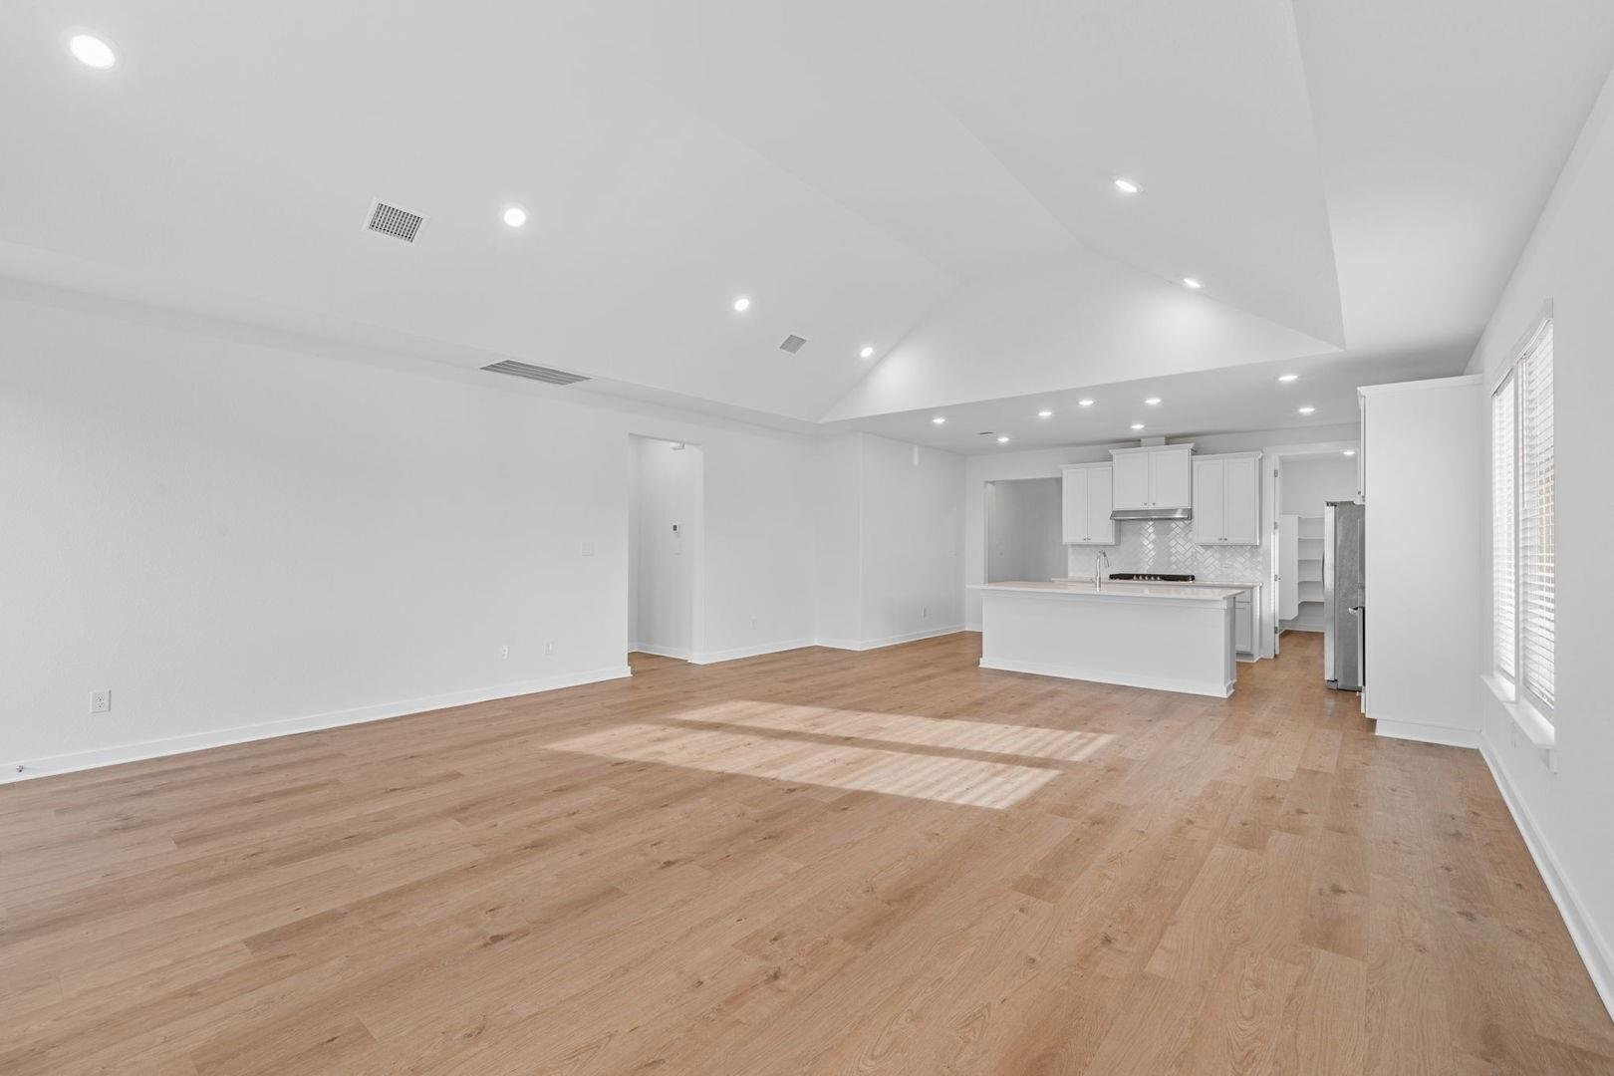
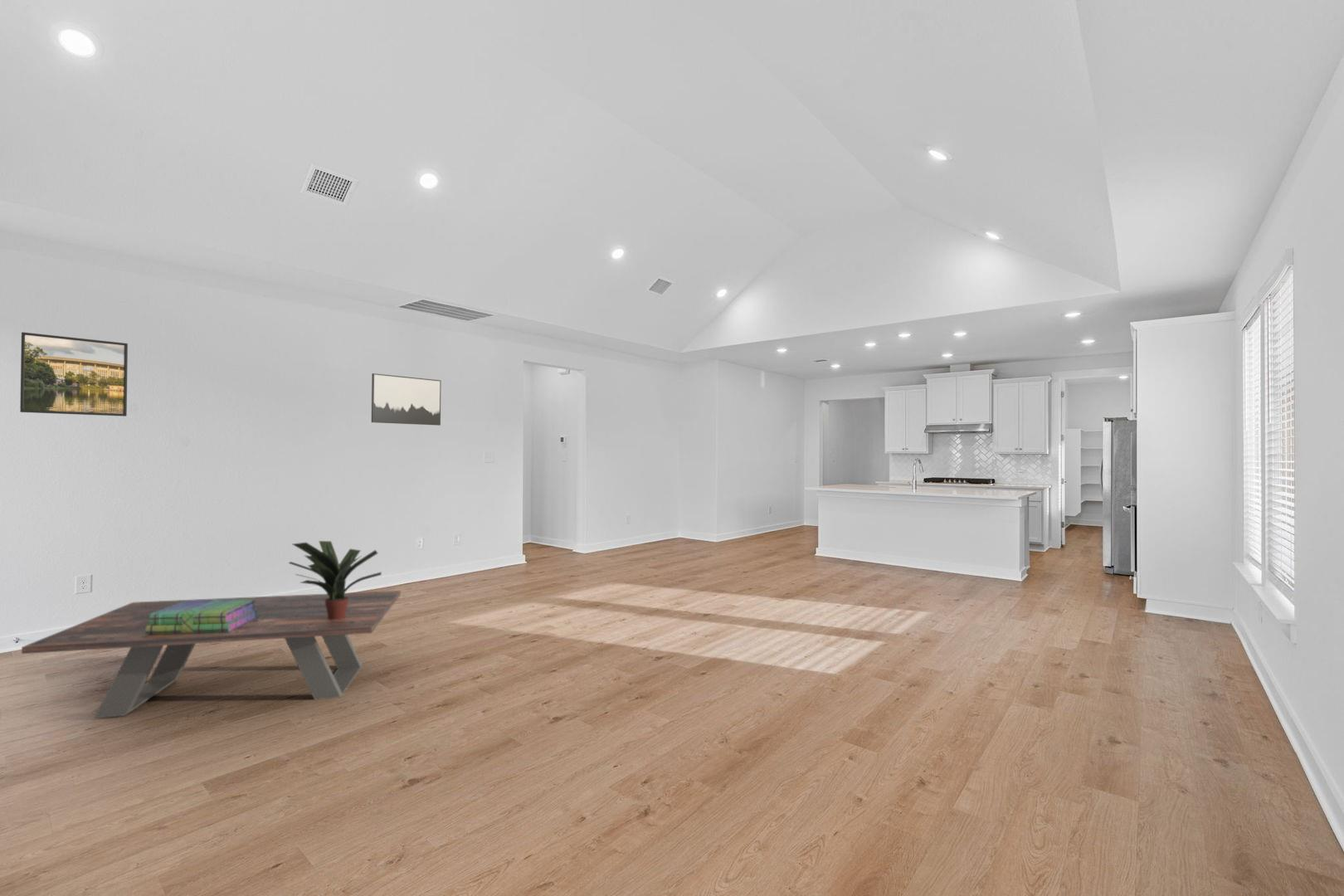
+ potted plant (331, 577)
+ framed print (76, 376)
+ wall art (407, 400)
+ coffee table (240, 640)
+ stack of books (205, 615)
